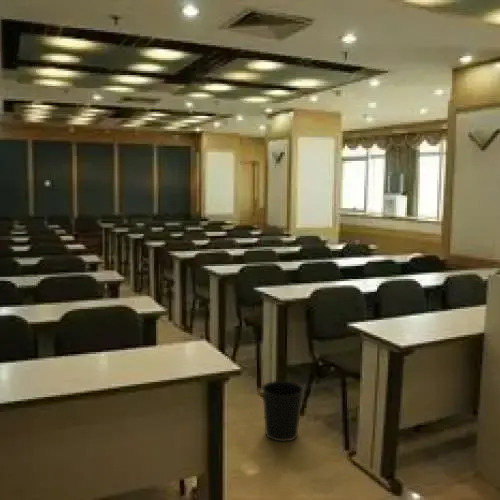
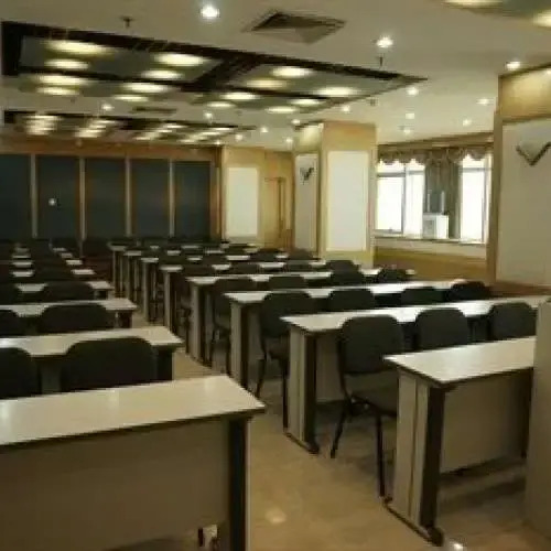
- wastebasket (282, 411)
